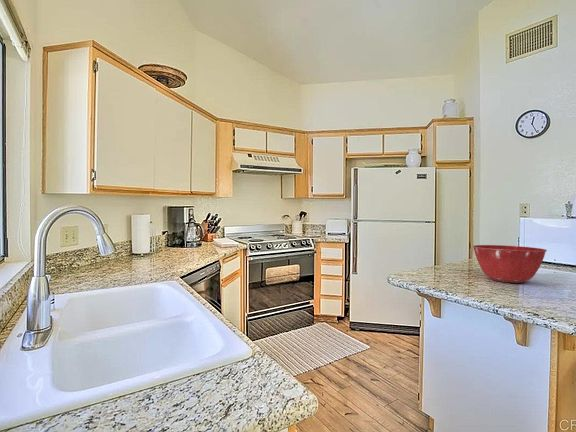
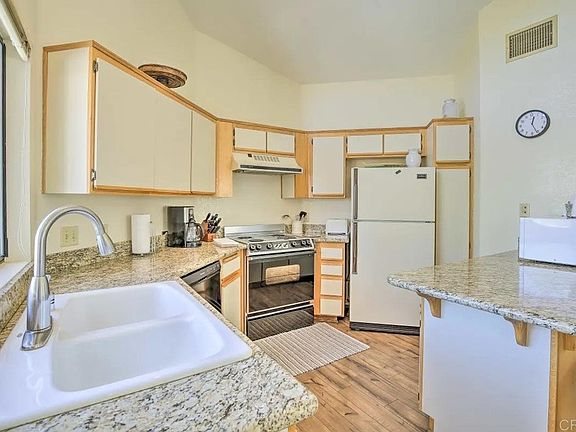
- mixing bowl (507, 263)
